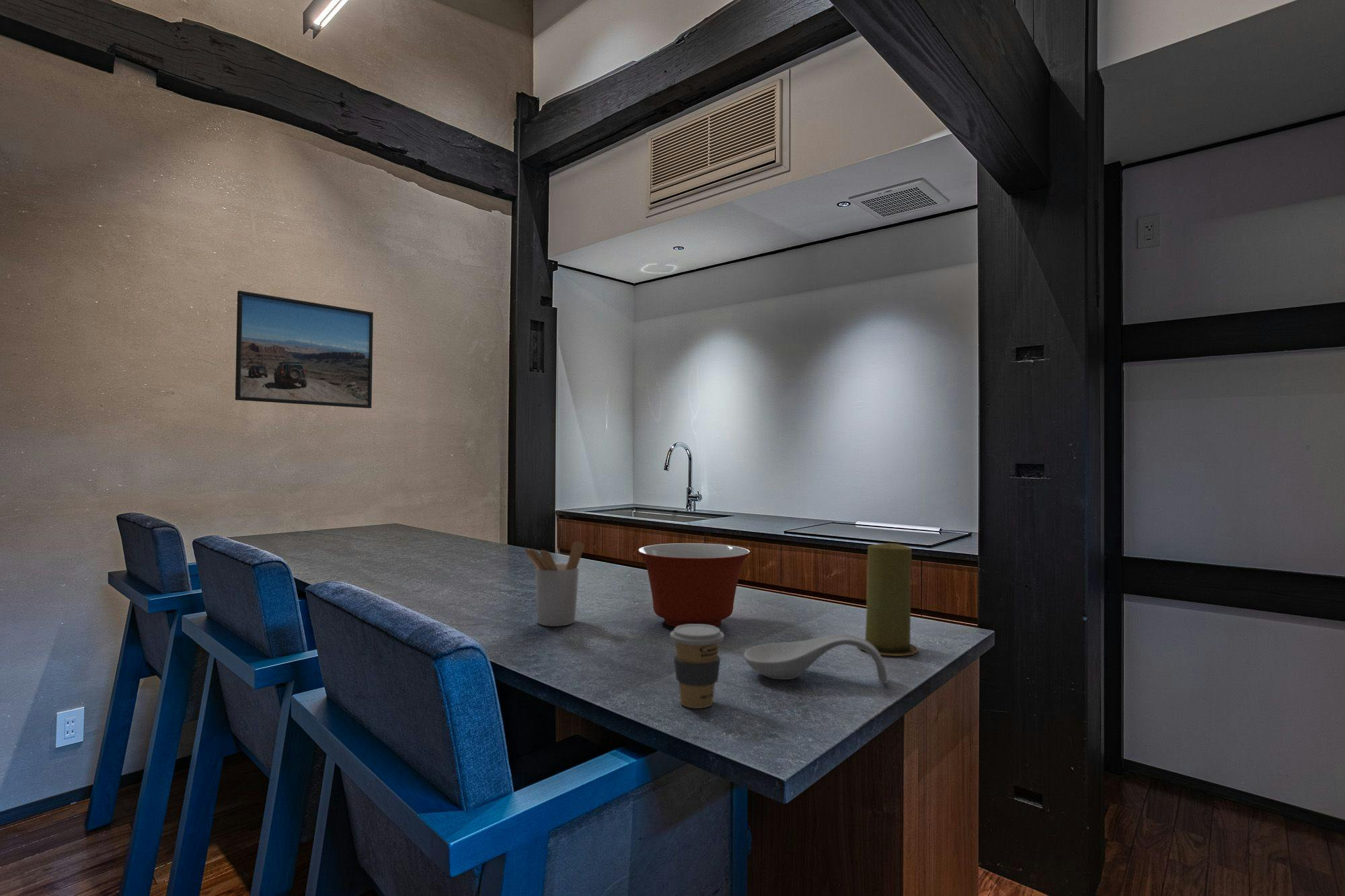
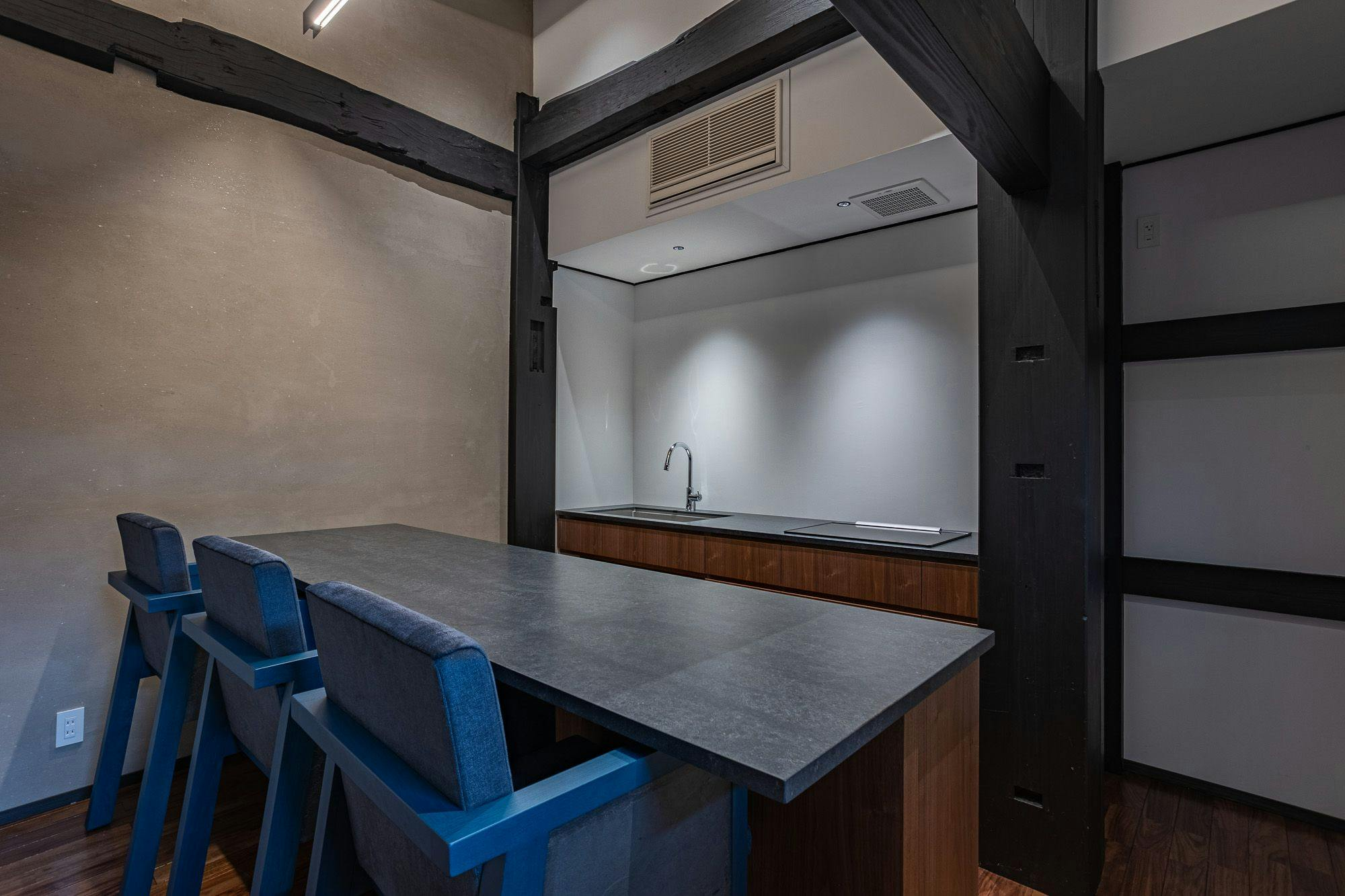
- spoon rest (813, 655)
- candle (887, 596)
- coffee cup (697, 665)
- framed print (309, 353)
- mixing bowl (693, 585)
- utensil holder (551, 583)
